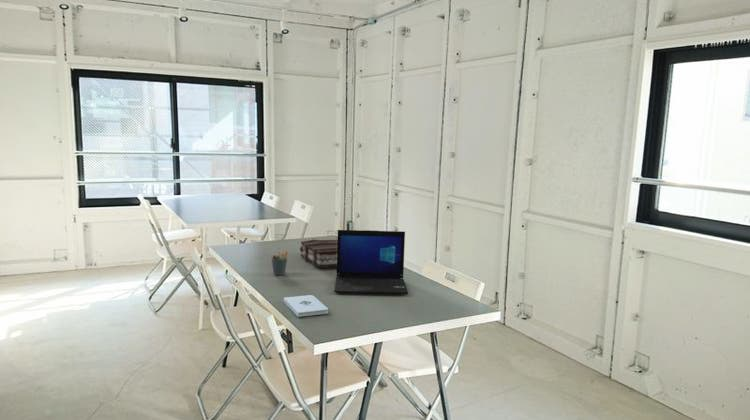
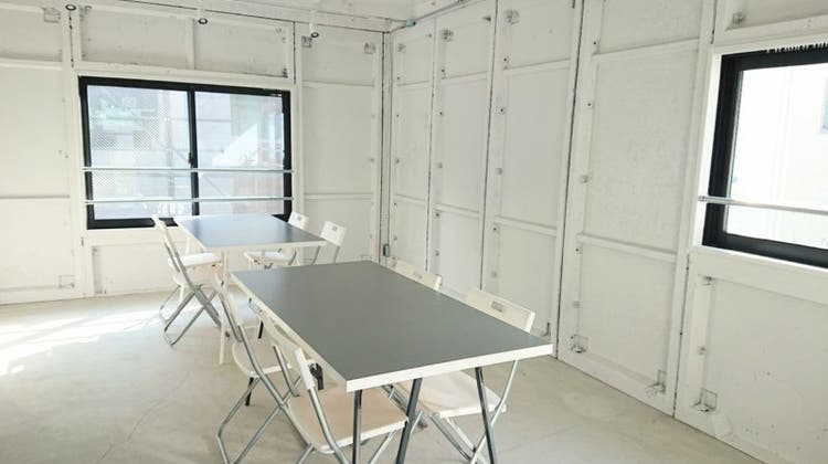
- laptop (371, 260)
- notepad (305, 305)
- pen holder (279, 261)
- book (328, 251)
